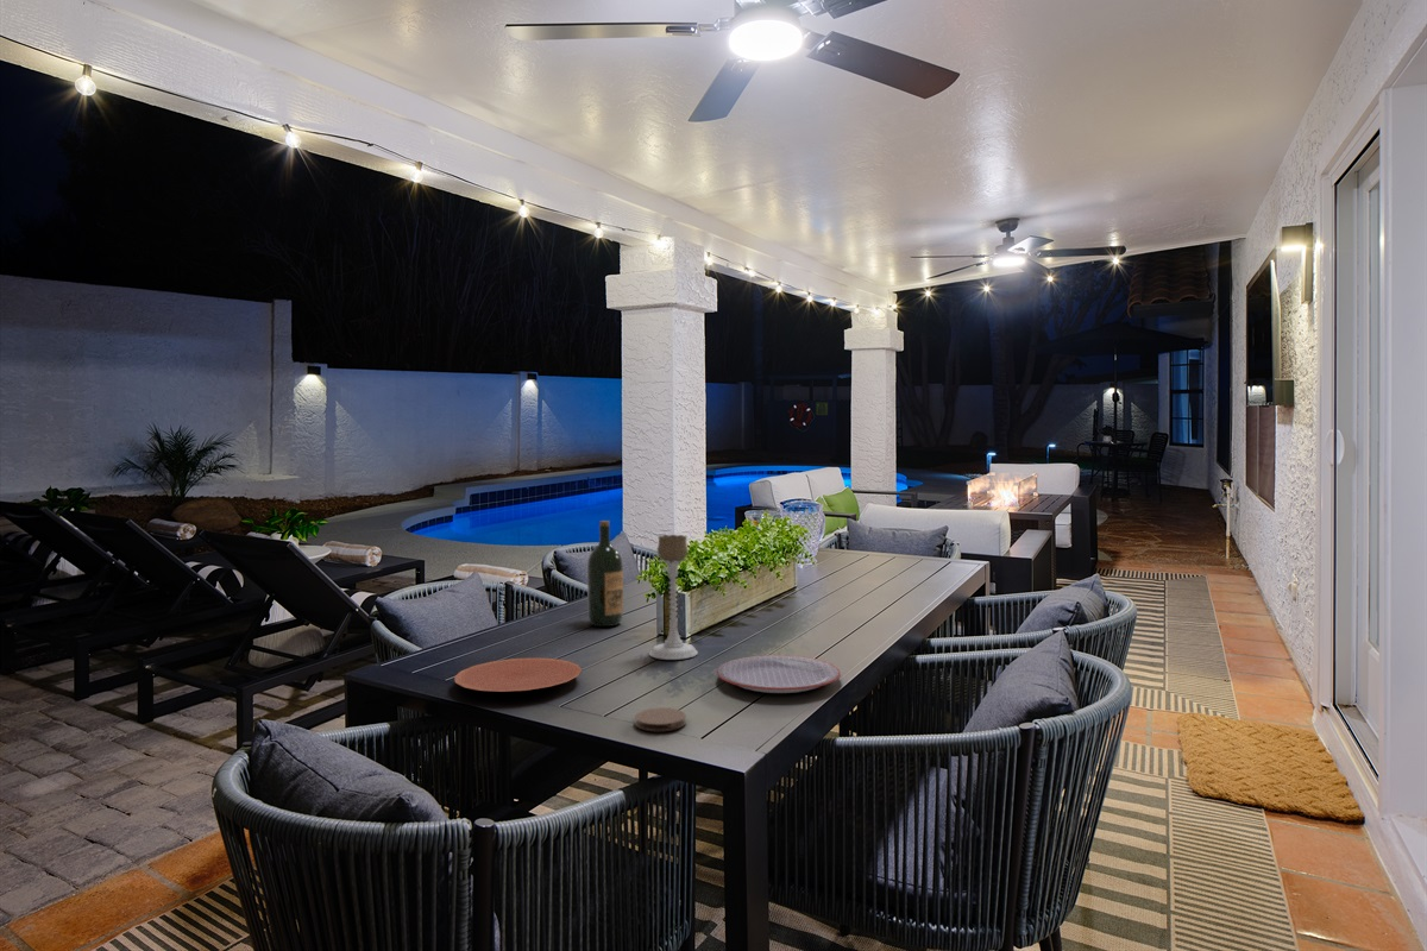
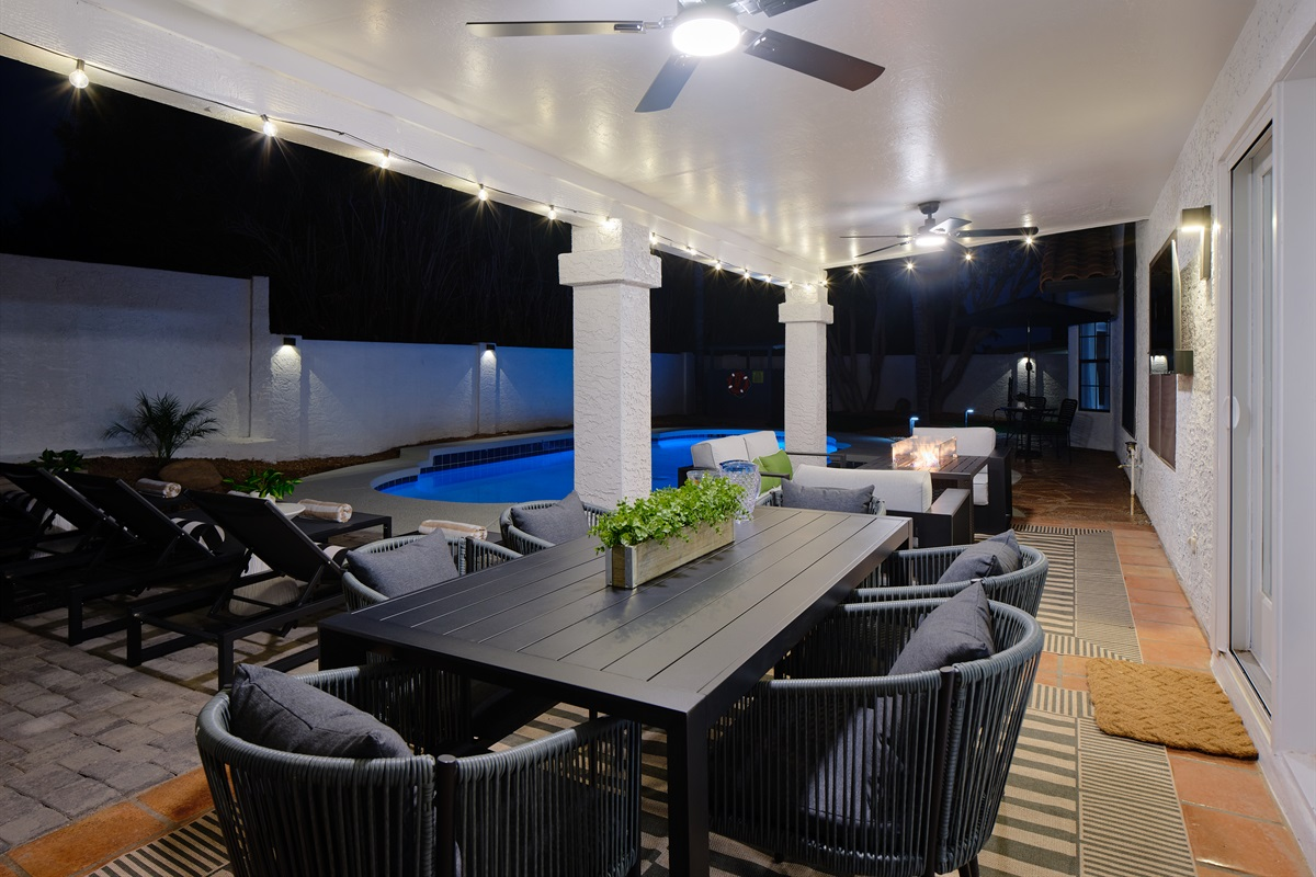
- plate (778, 675)
- wine bottle (604, 572)
- coaster (660, 719)
- candle holder (672, 594)
- plate (518, 678)
